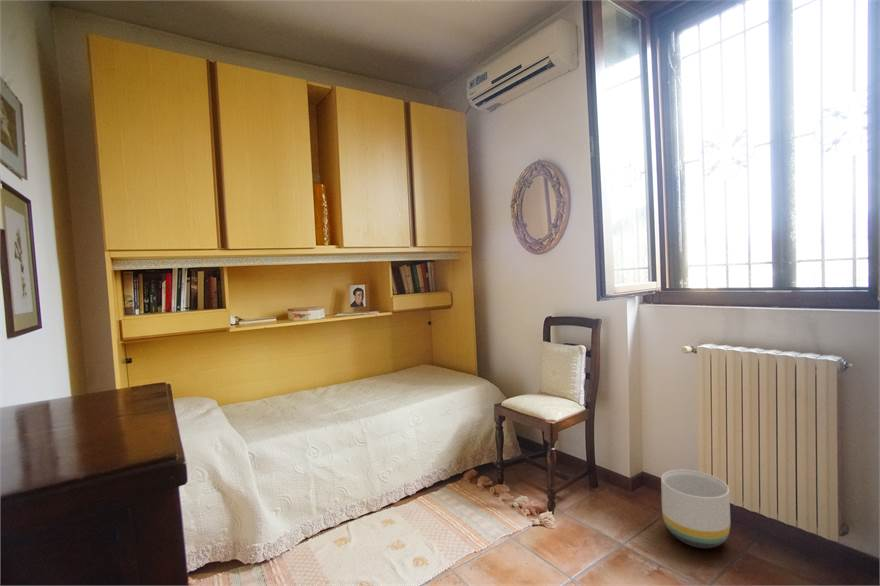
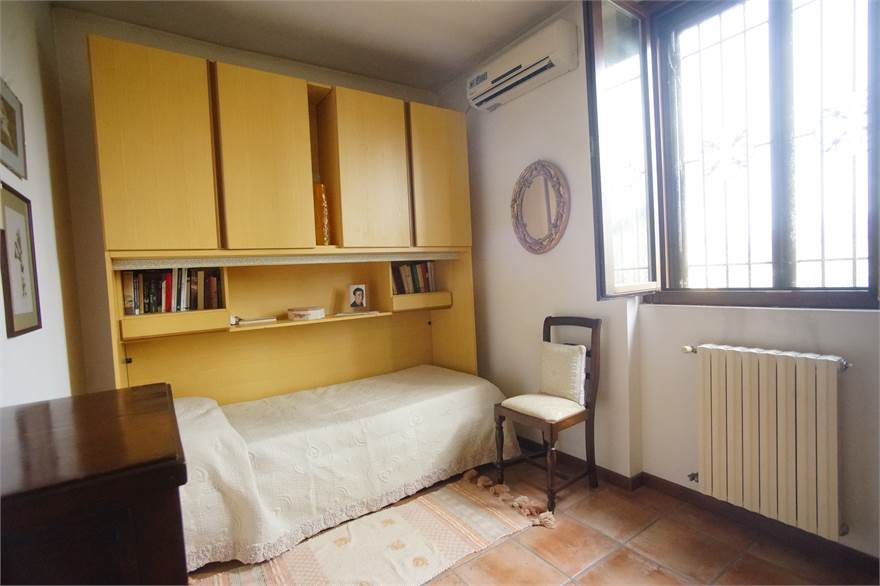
- planter (694, 511)
